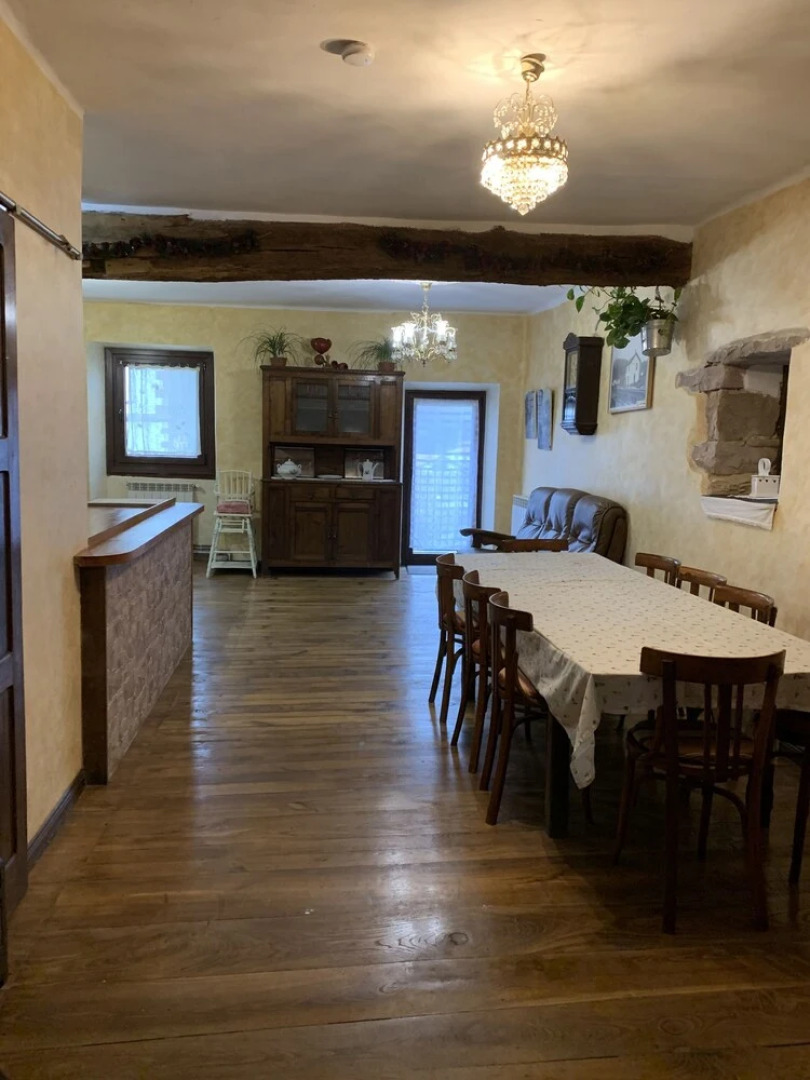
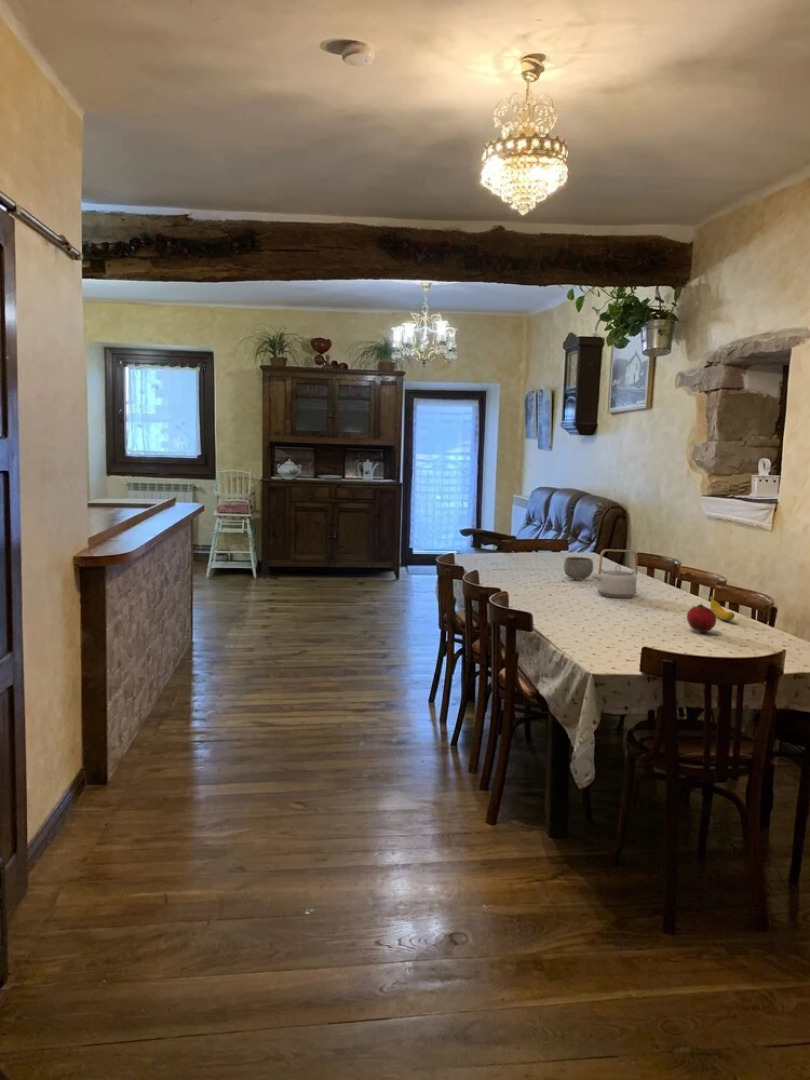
+ banana (721, 609)
+ bowl (578, 568)
+ fruit (701, 617)
+ teapot (614, 572)
